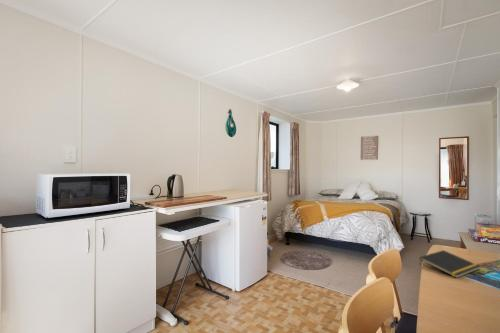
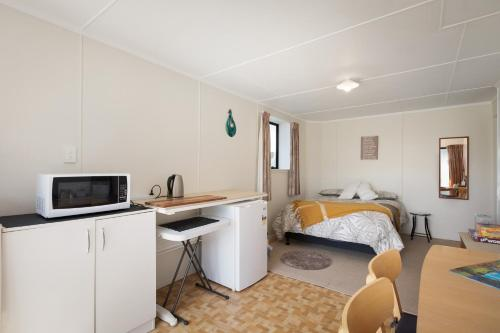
- notepad (449, 262)
